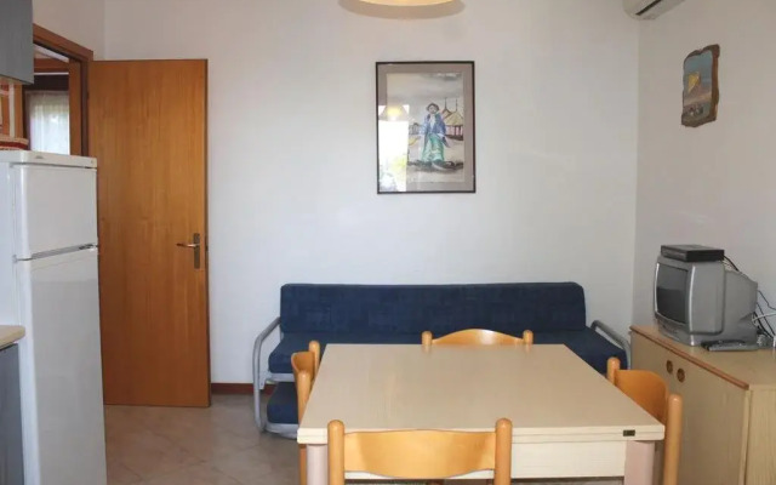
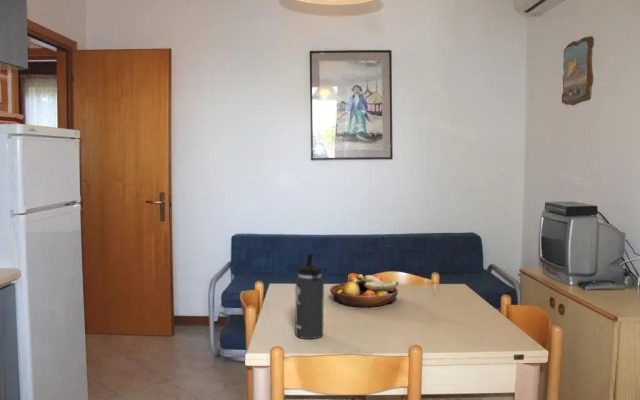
+ thermos bottle (310, 295)
+ fruit bowl (364, 286)
